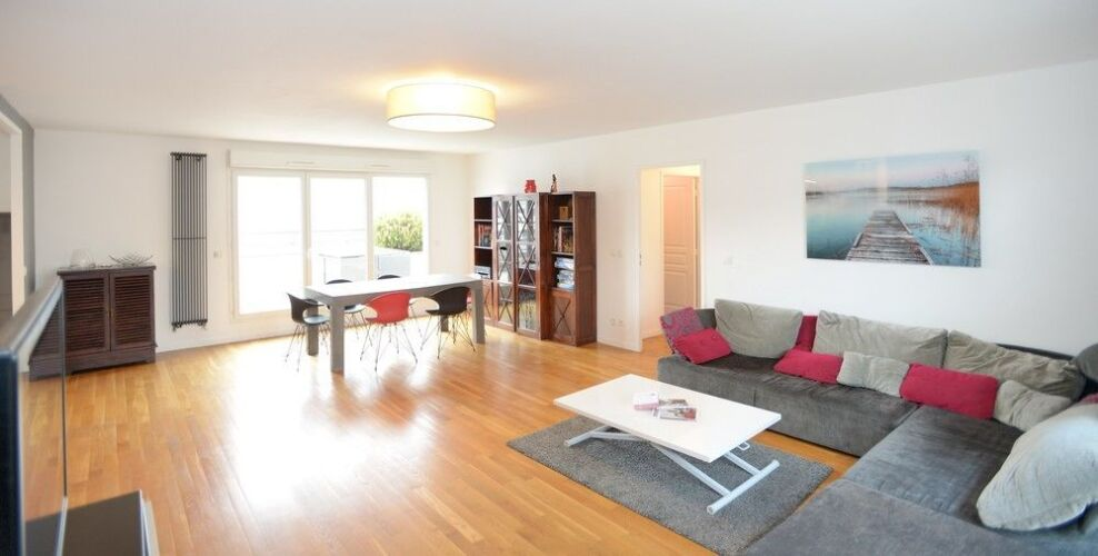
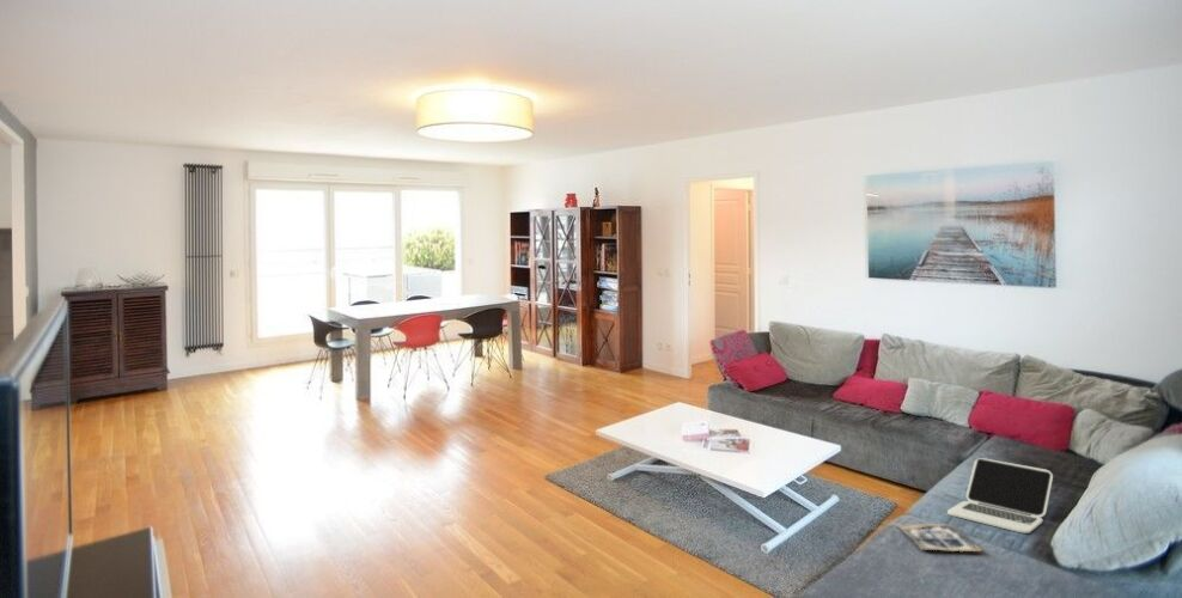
+ magazine (936, 537)
+ laptop (999, 492)
